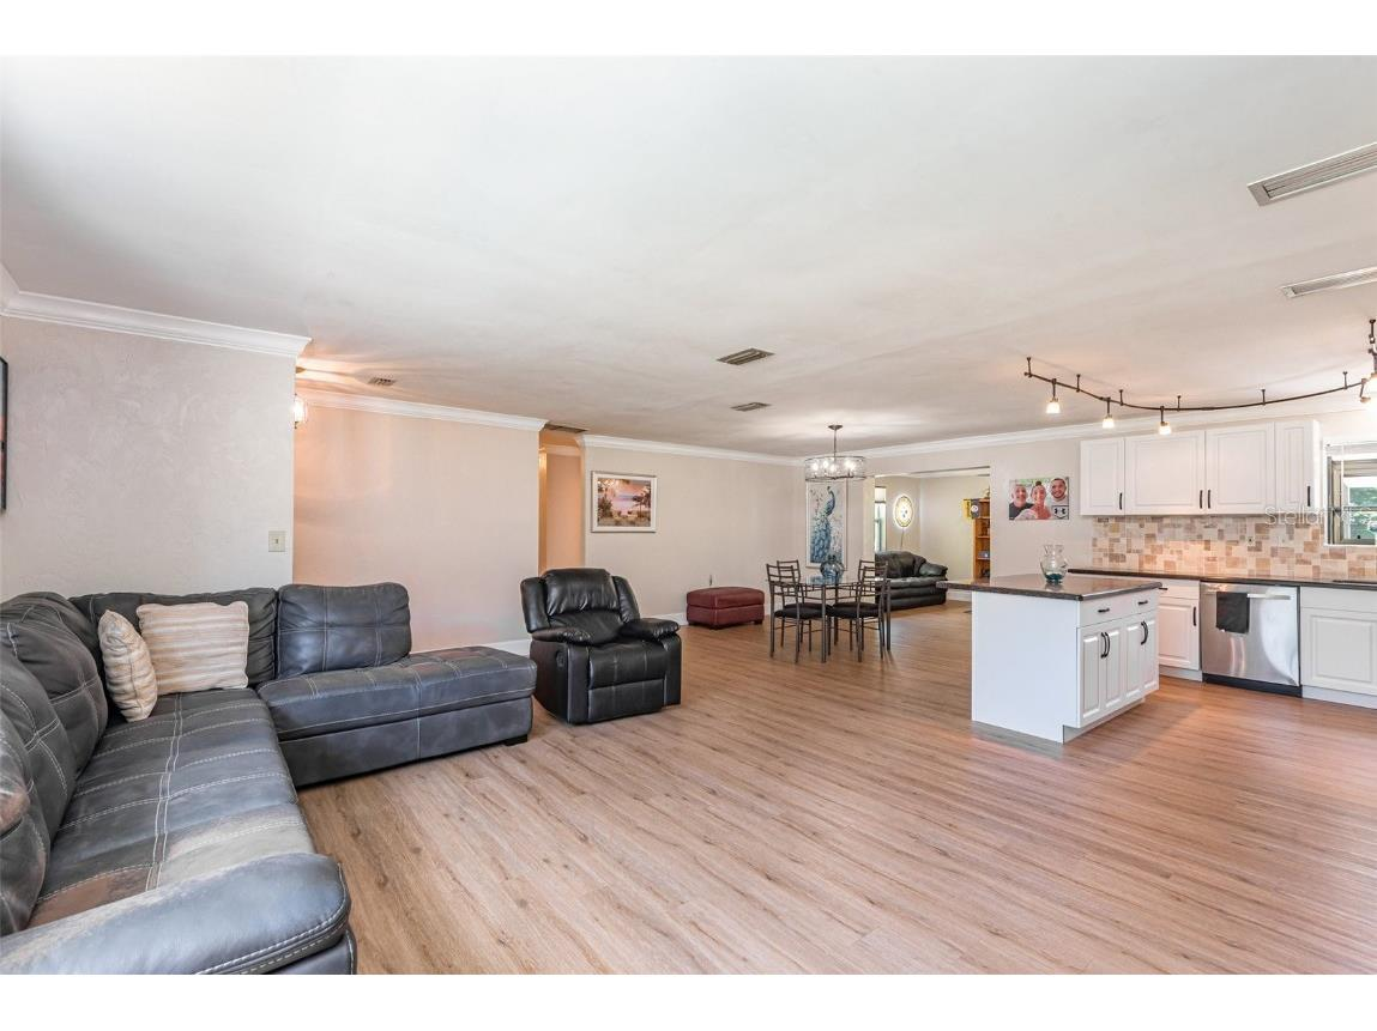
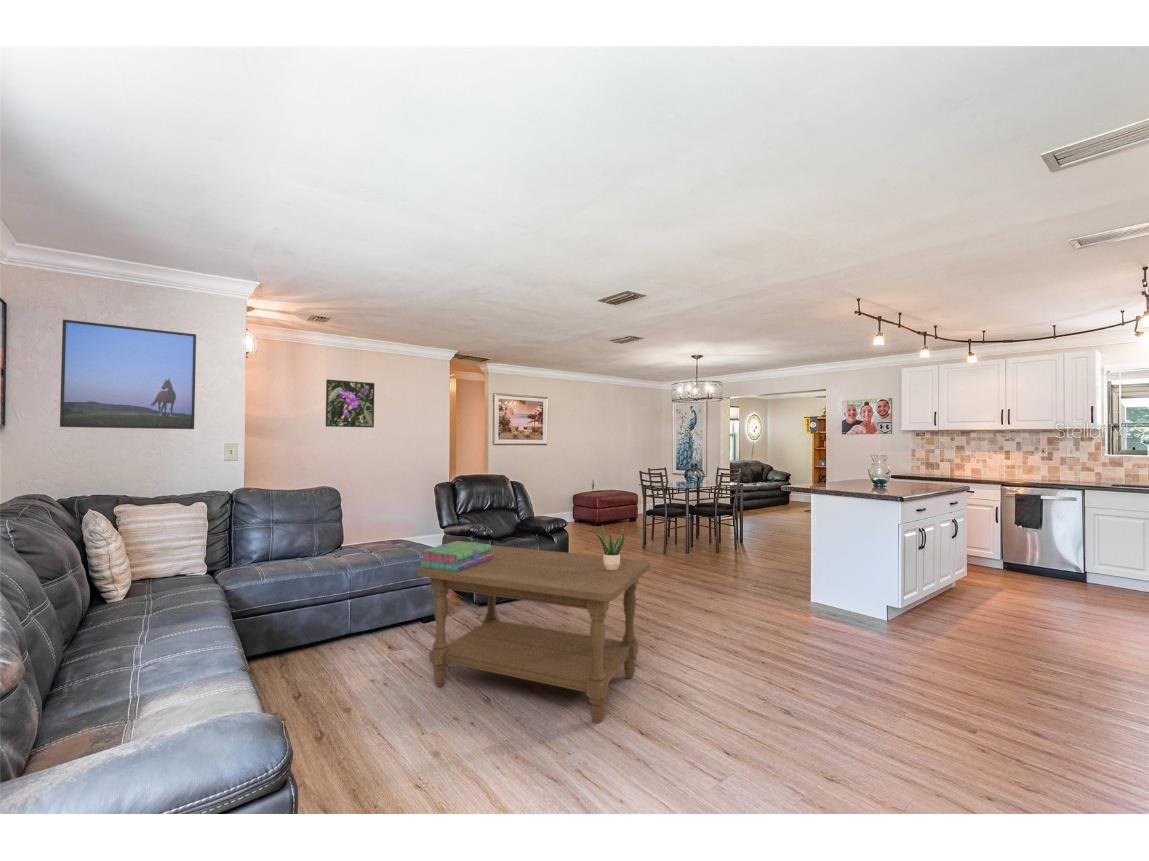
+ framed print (132, 377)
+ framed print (350, 404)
+ coffee table (534, 626)
+ stack of books (457, 554)
+ potted plant (611, 545)
